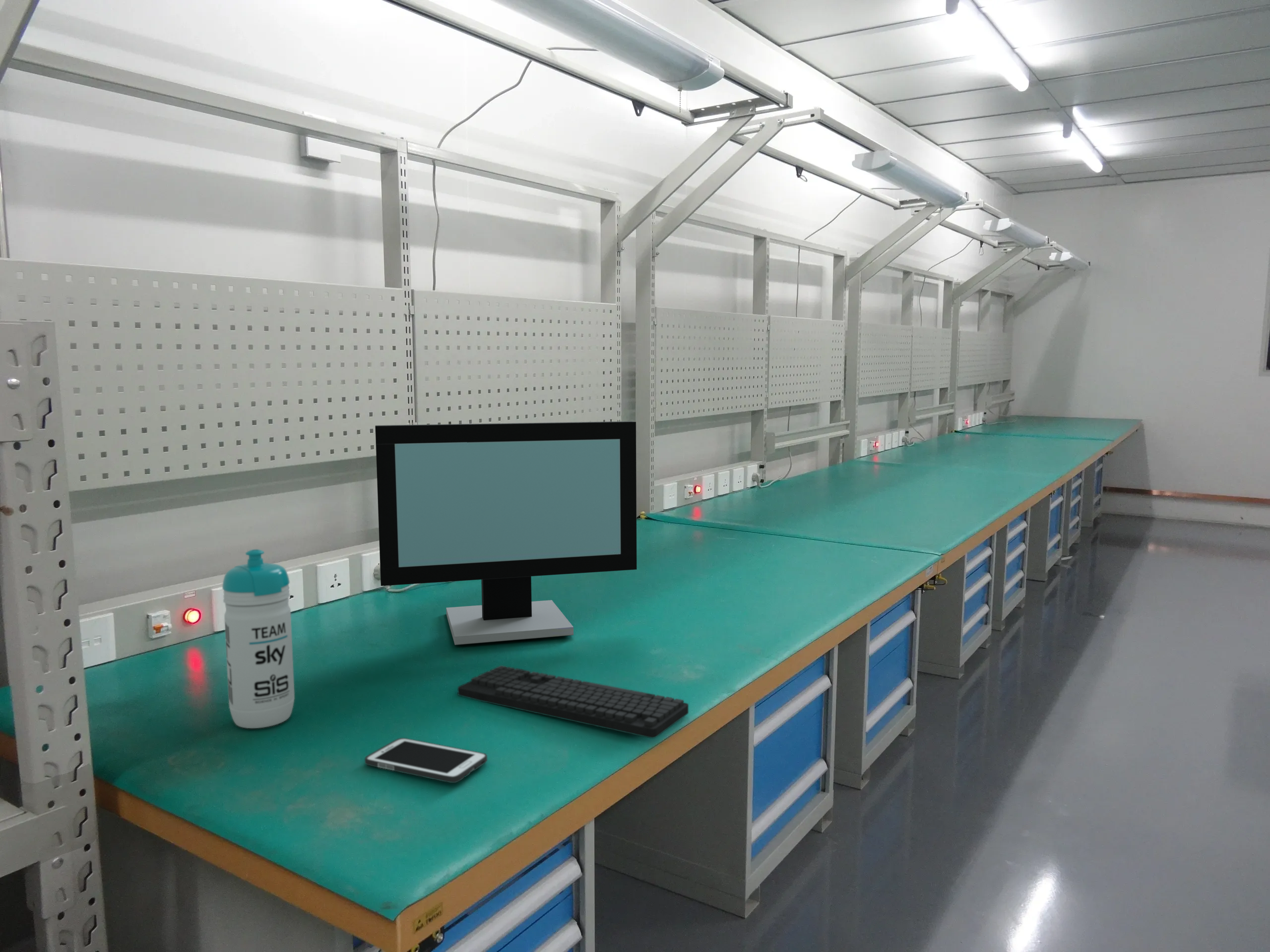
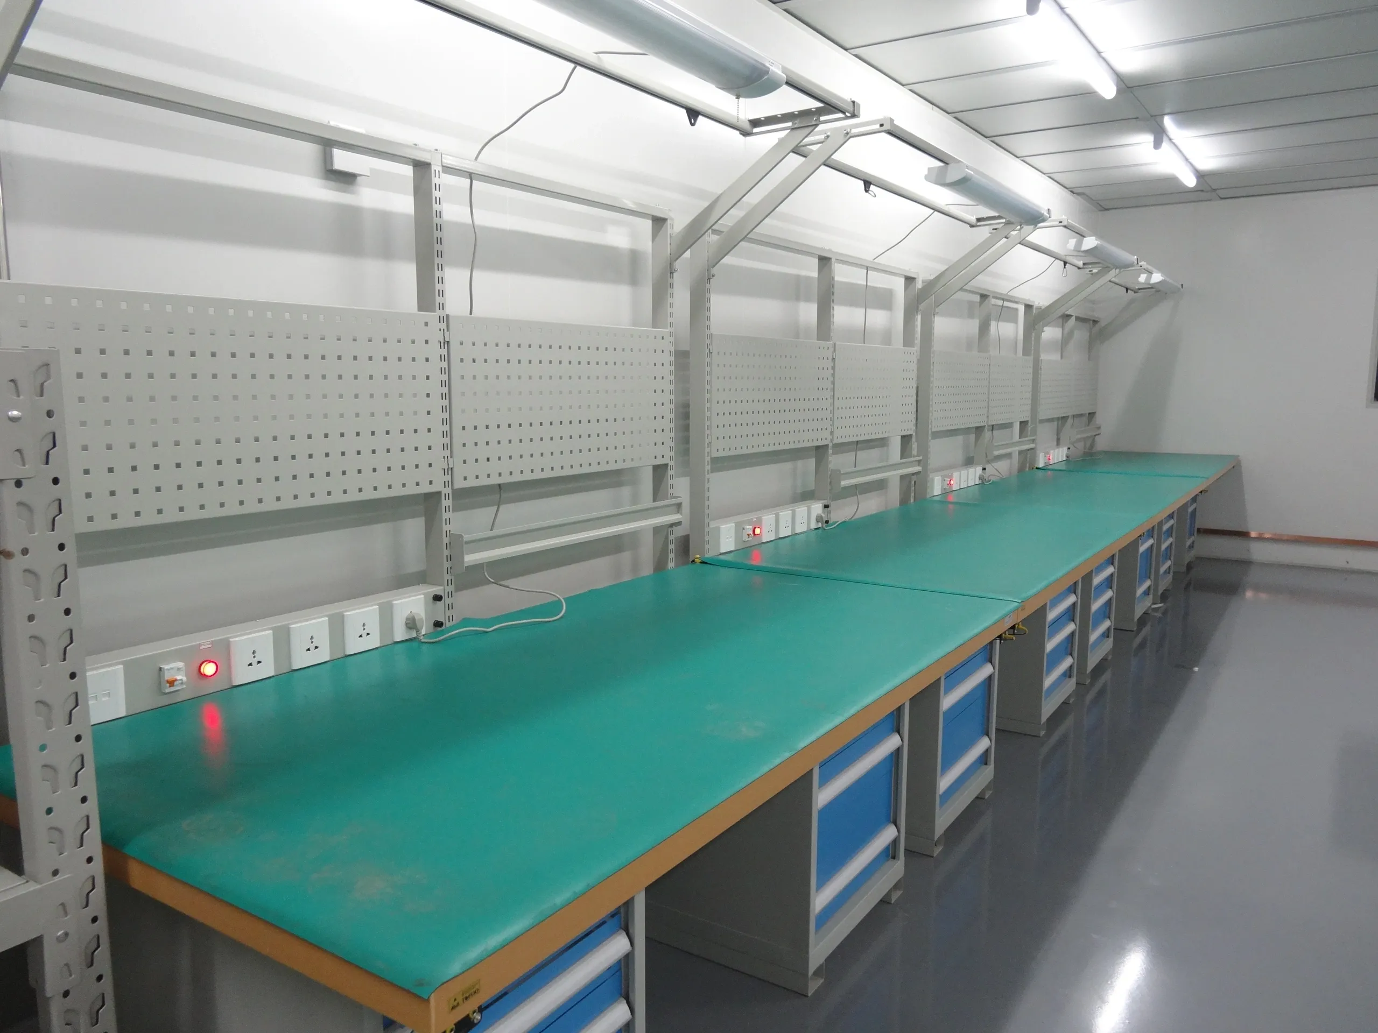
- water bottle (258, 635)
- computer monitor (505, 524)
- cell phone (426, 760)
- keyboard (570, 697)
